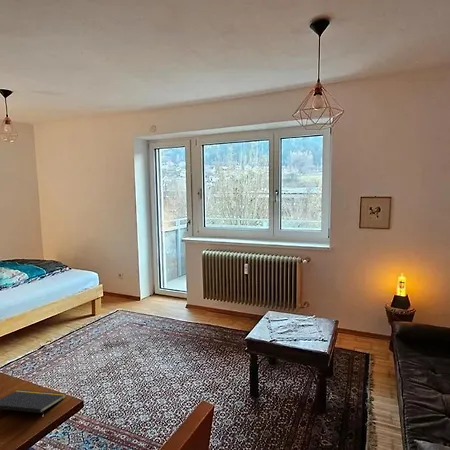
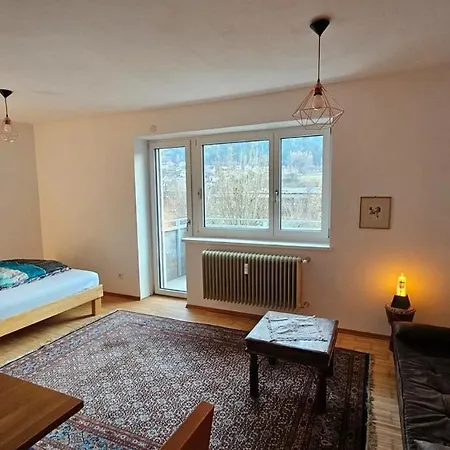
- notepad (29, 400)
